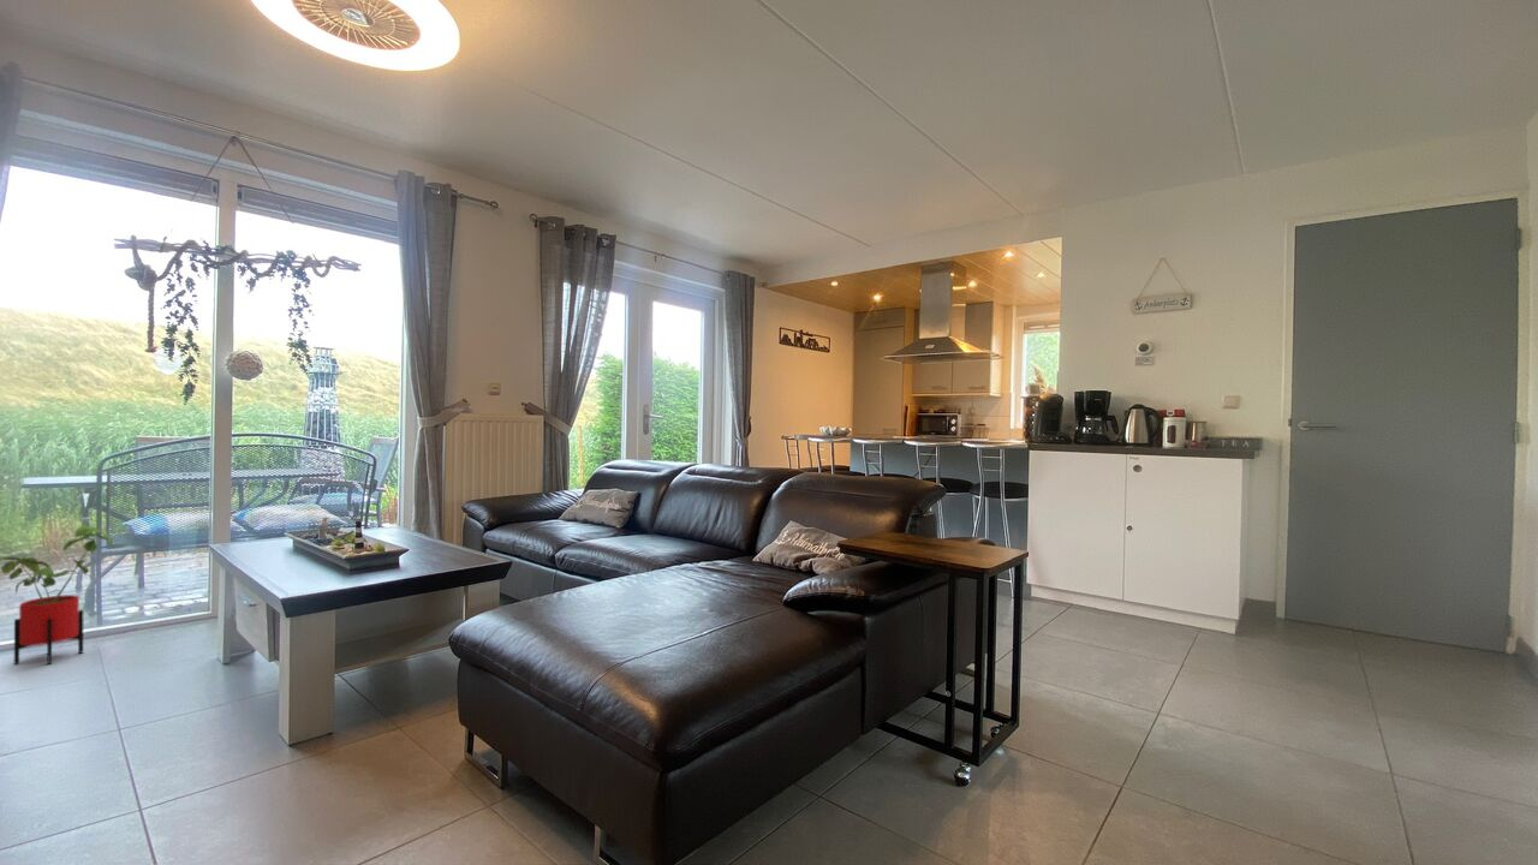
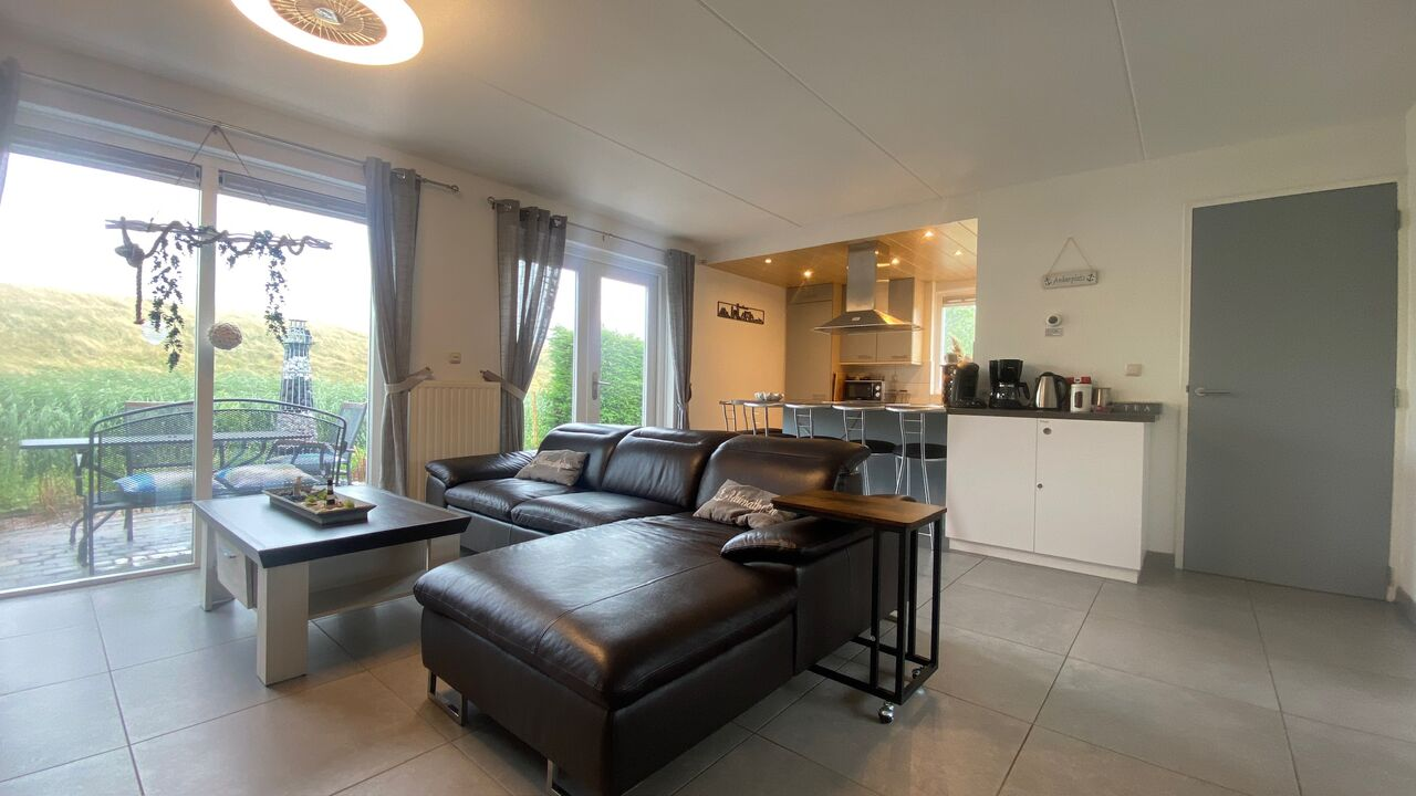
- house plant (58, 593)
